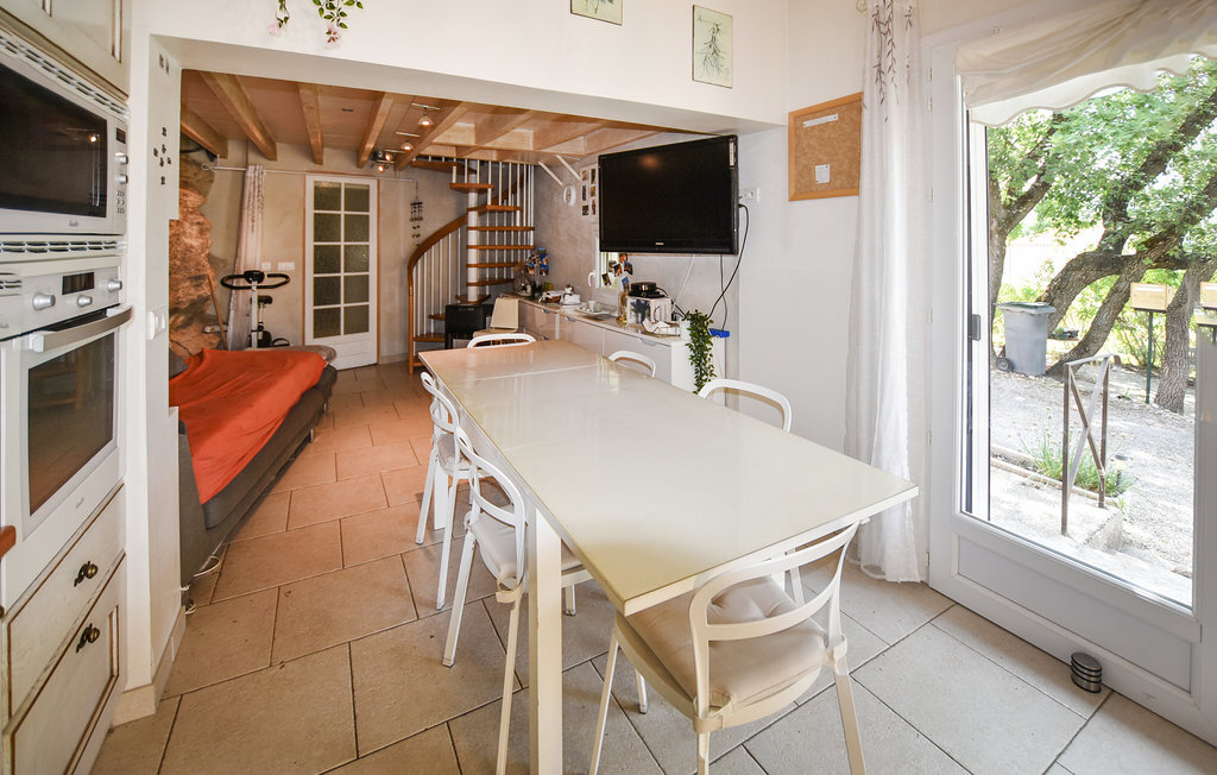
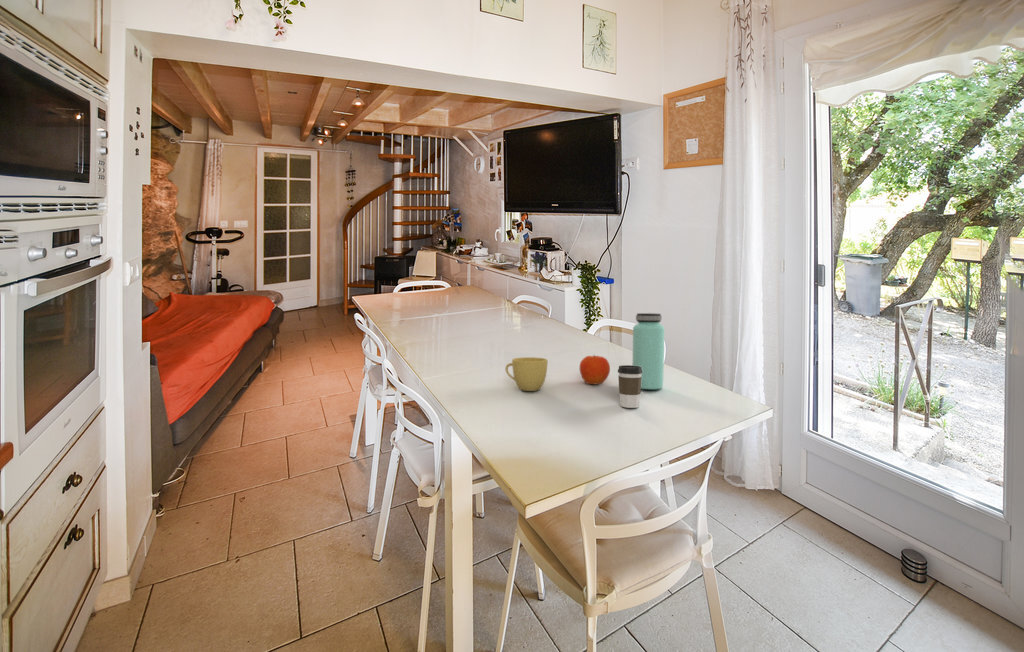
+ fruit (594, 369)
+ bottle (648, 350)
+ coffee cup (629, 386)
+ cup (525, 373)
